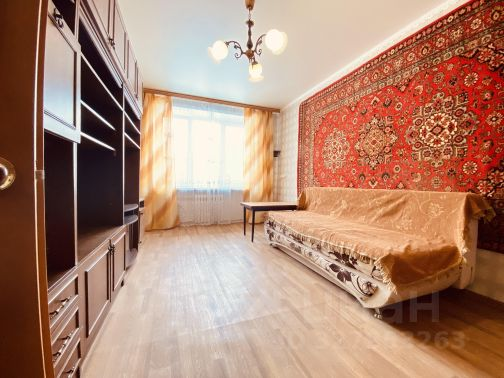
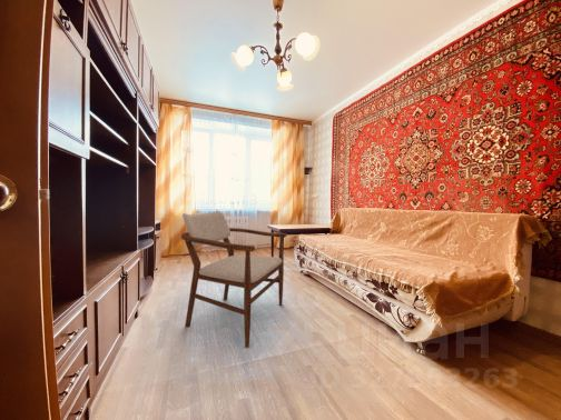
+ armchair (230, 264)
